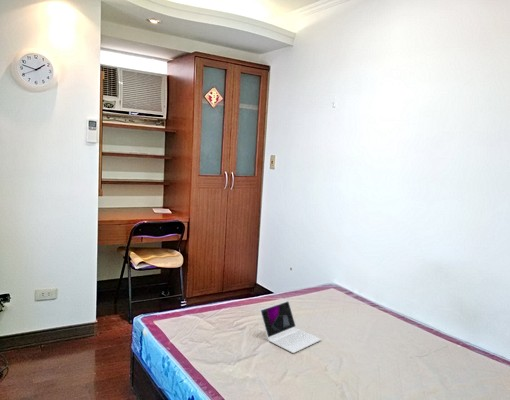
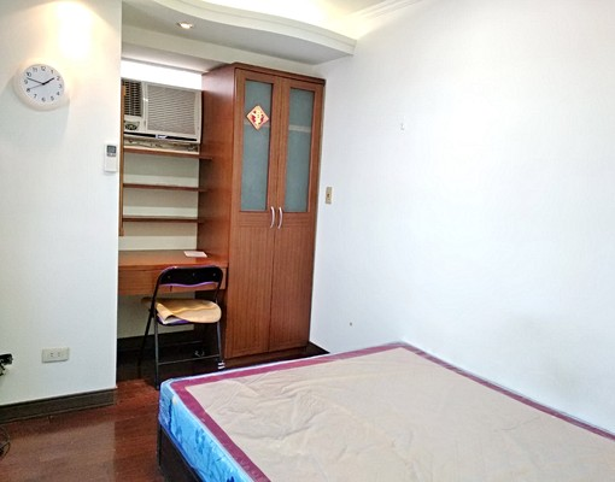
- laptop (290, 323)
